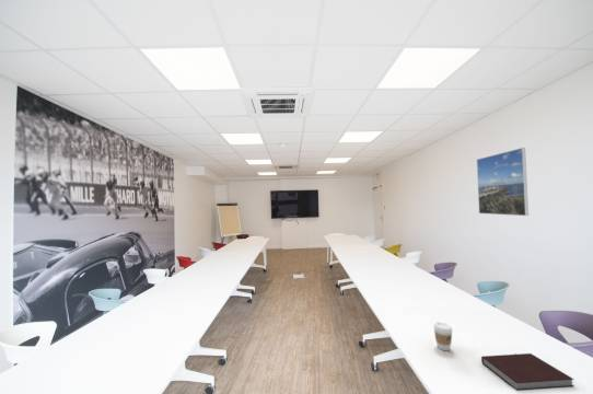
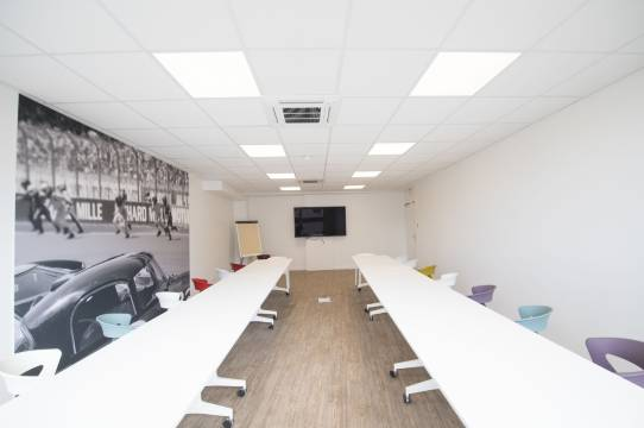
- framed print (499, 184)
- notebook (524, 370)
- coffee cup (443, 336)
